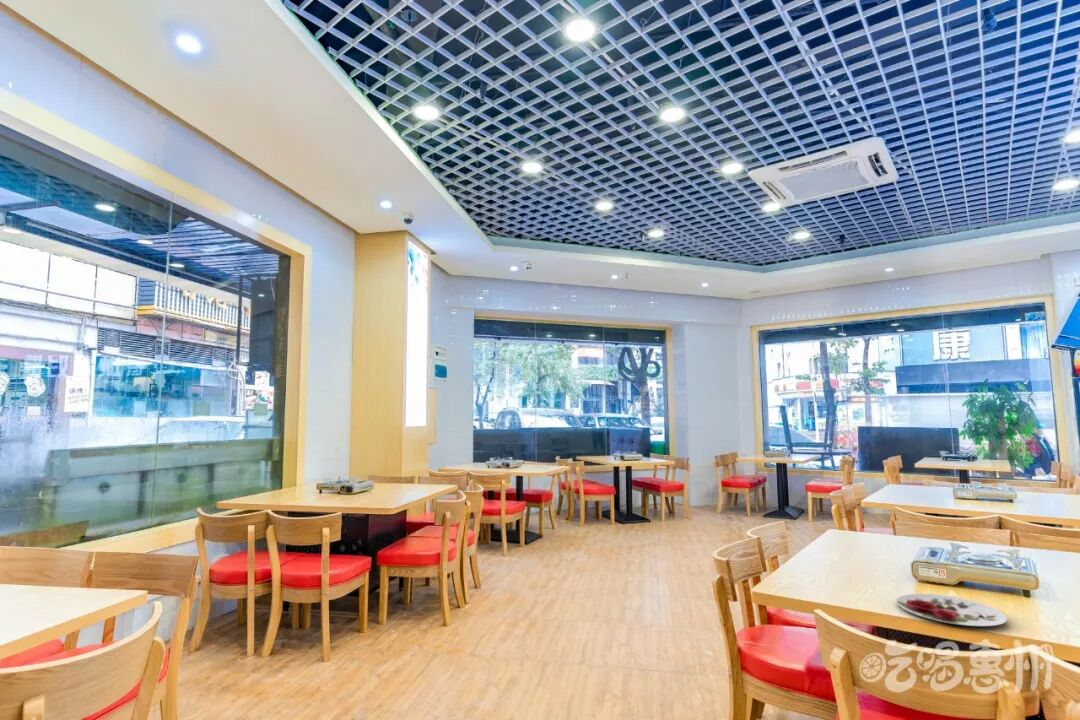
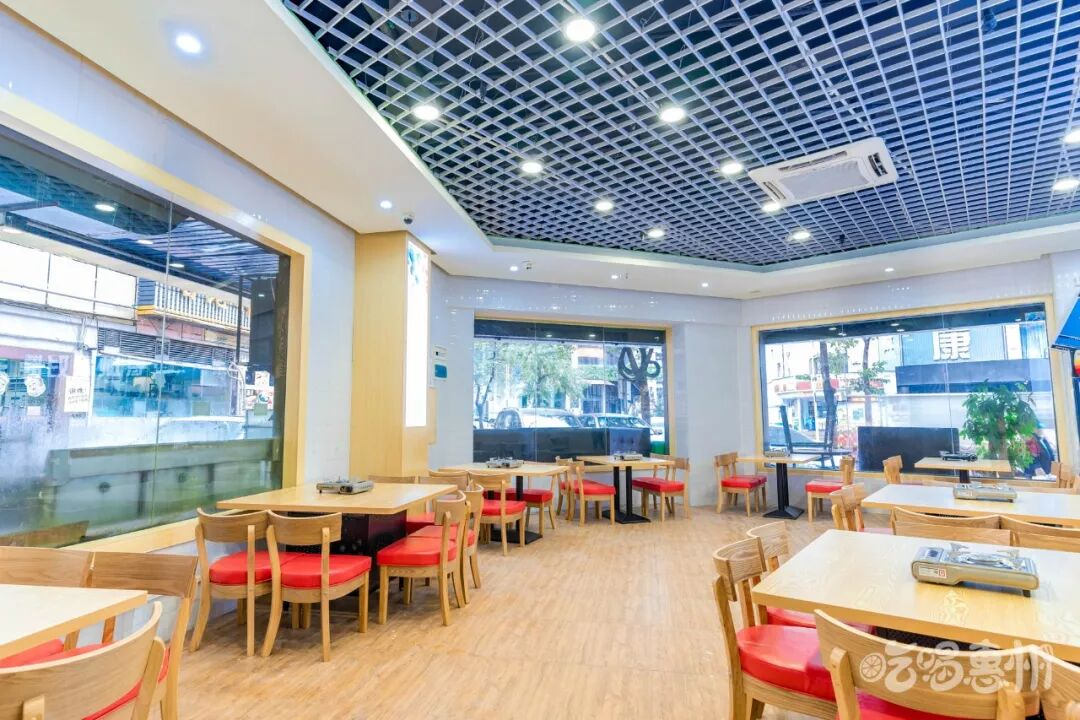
- plate (949, 608)
